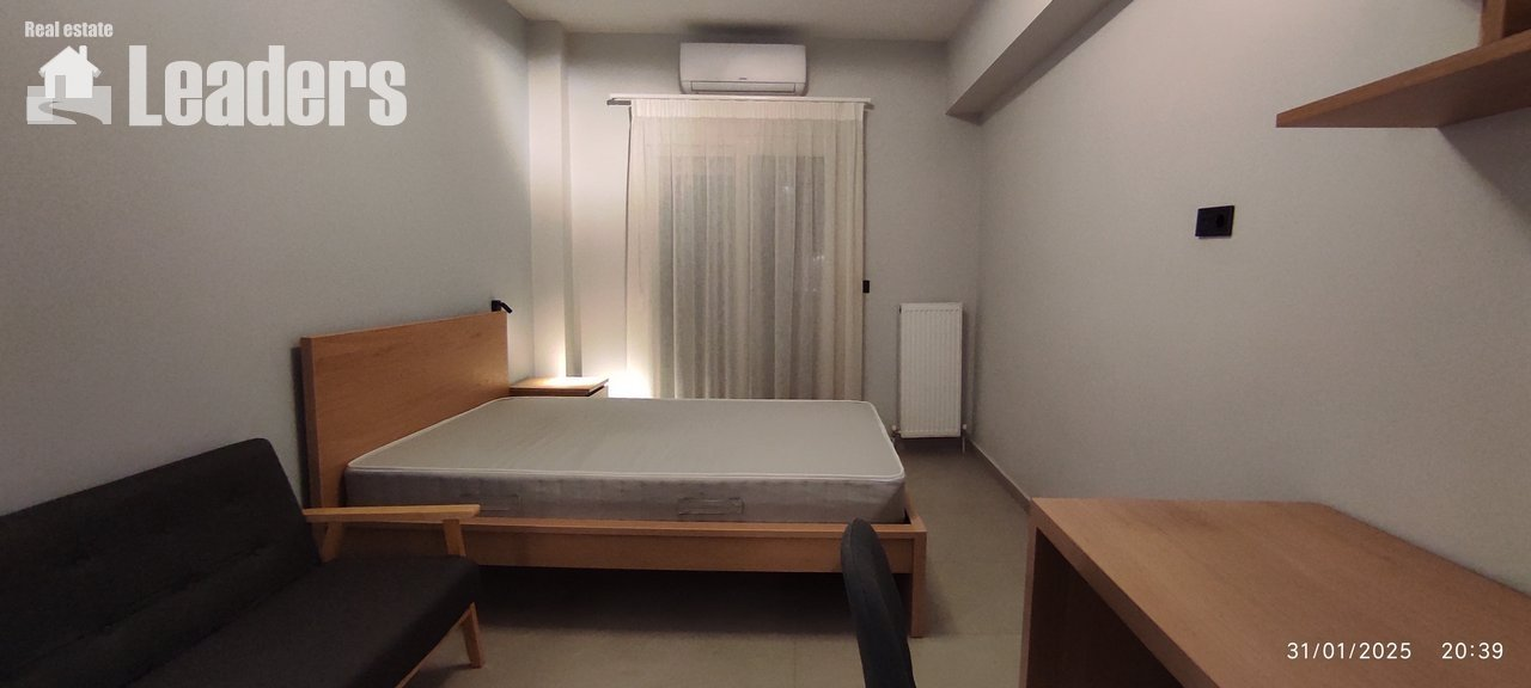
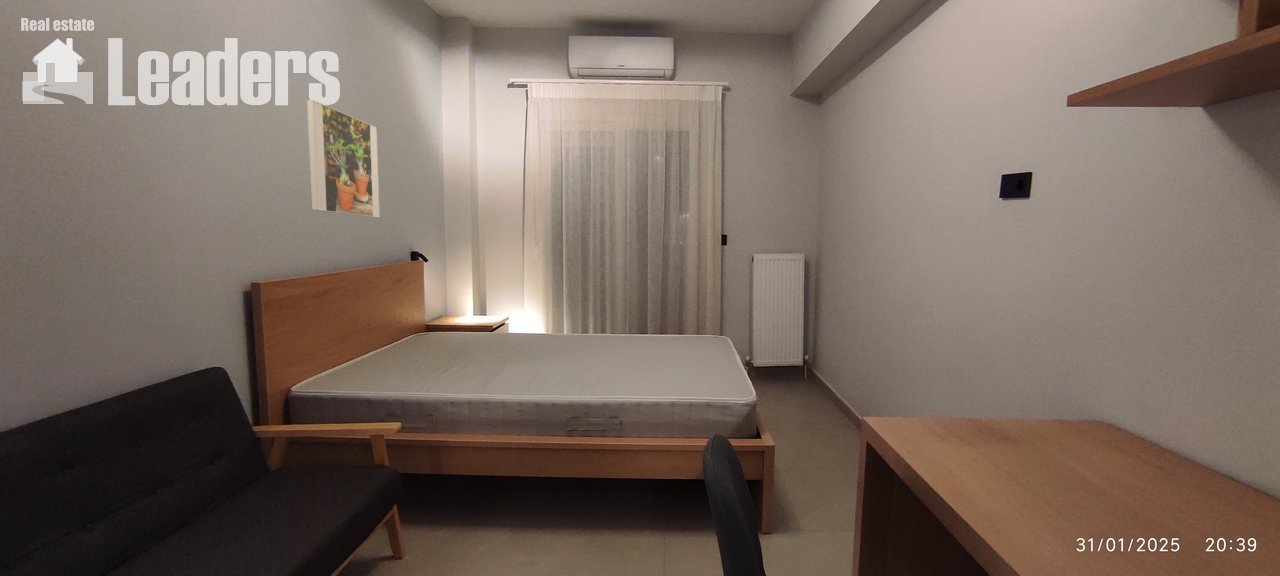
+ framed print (347, 165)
